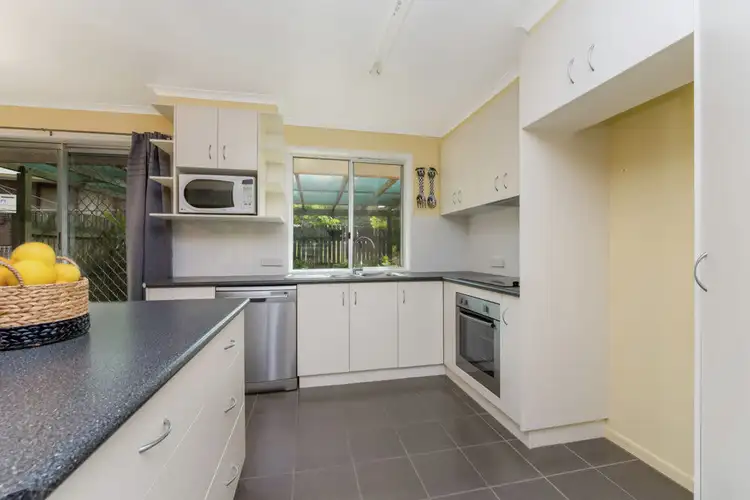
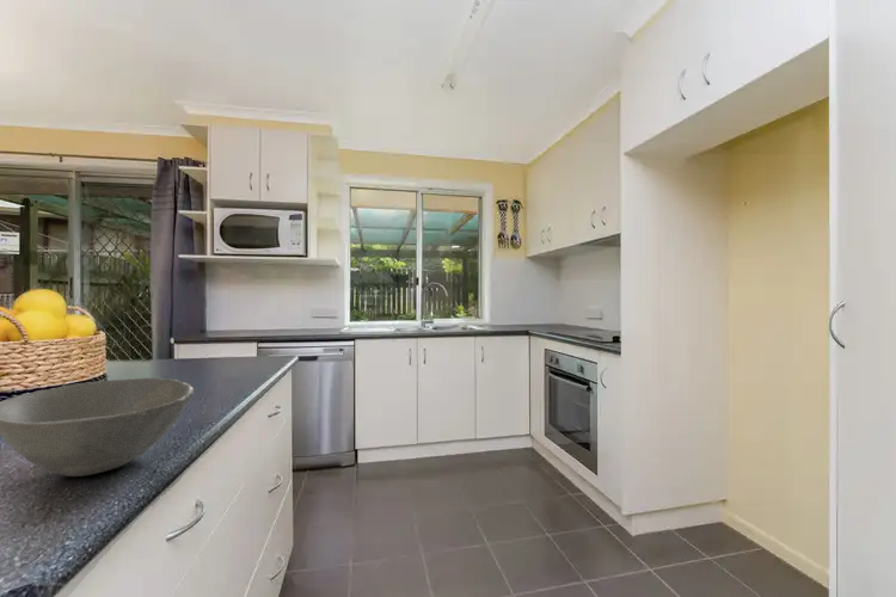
+ bowl (102, 429)
